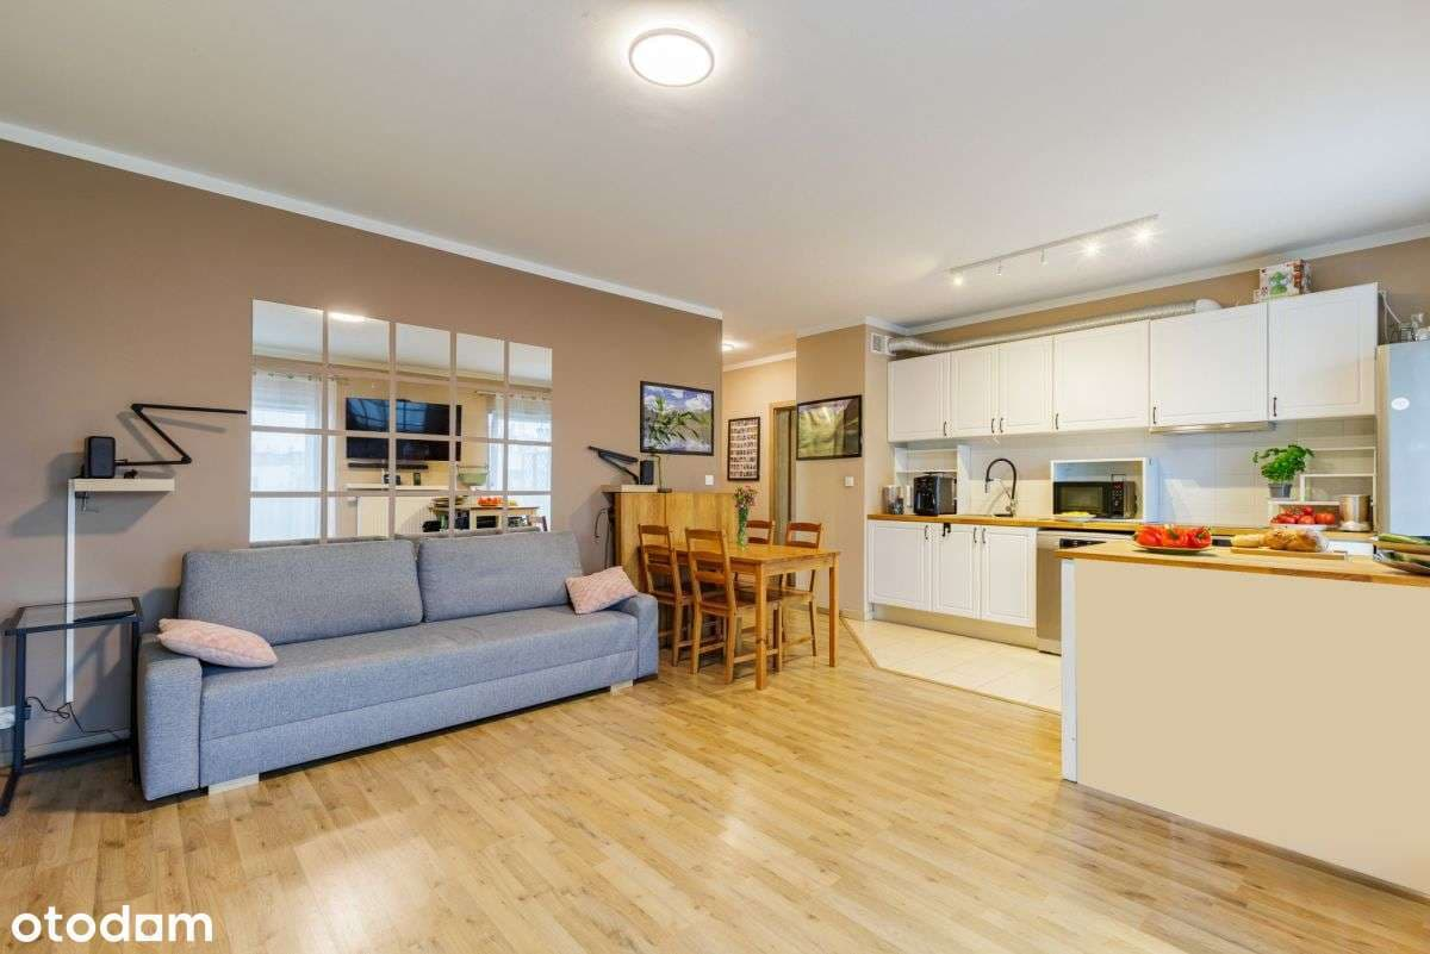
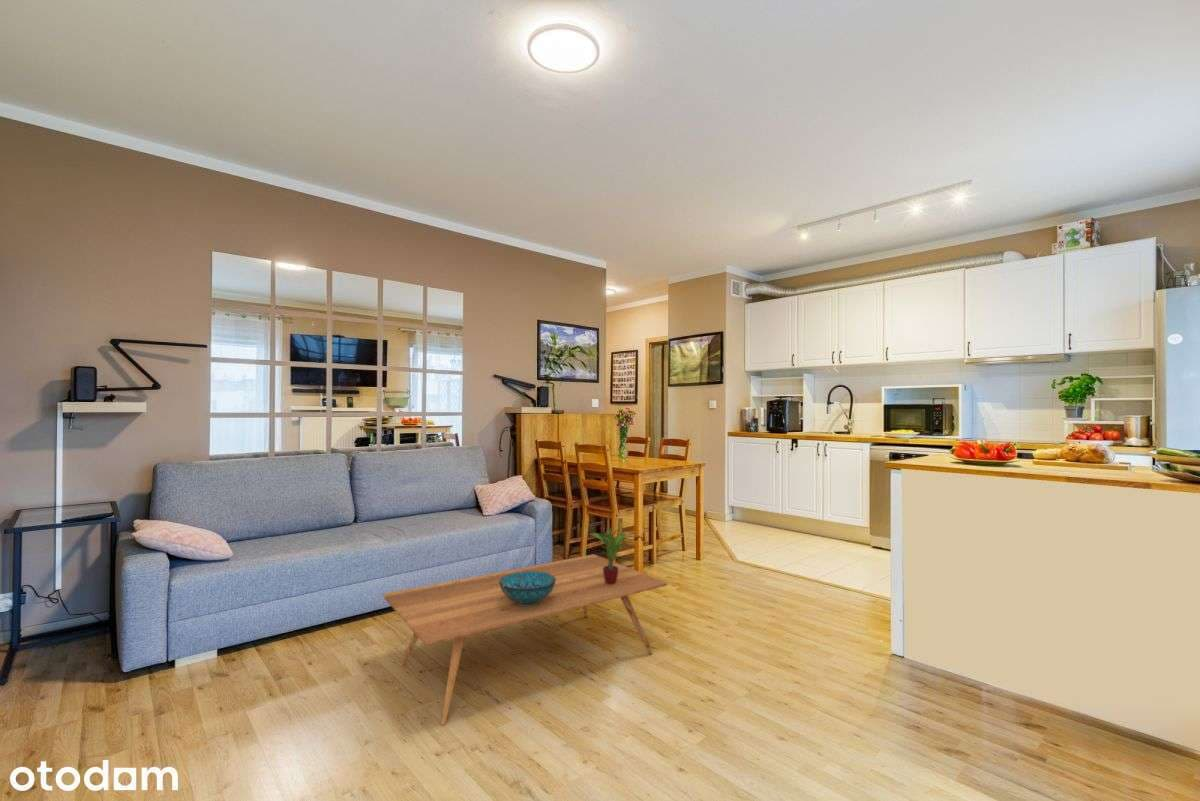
+ decorative bowl (527, 590)
+ potted plant (608, 555)
+ coffee table (527, 620)
